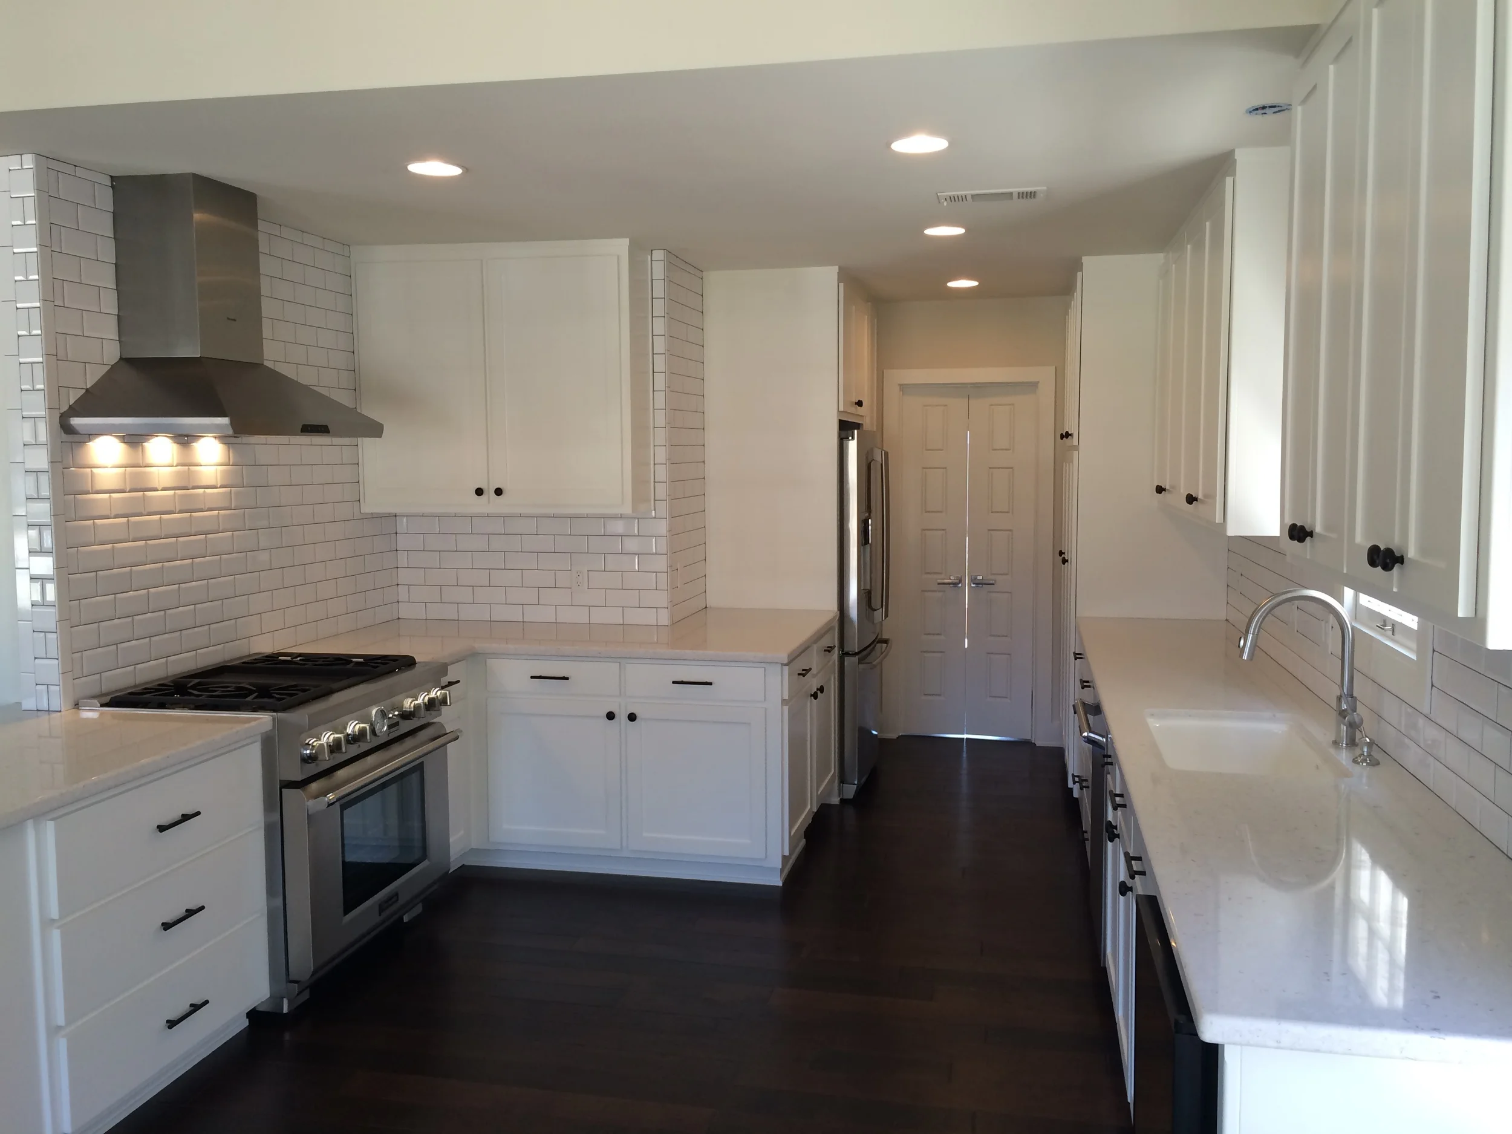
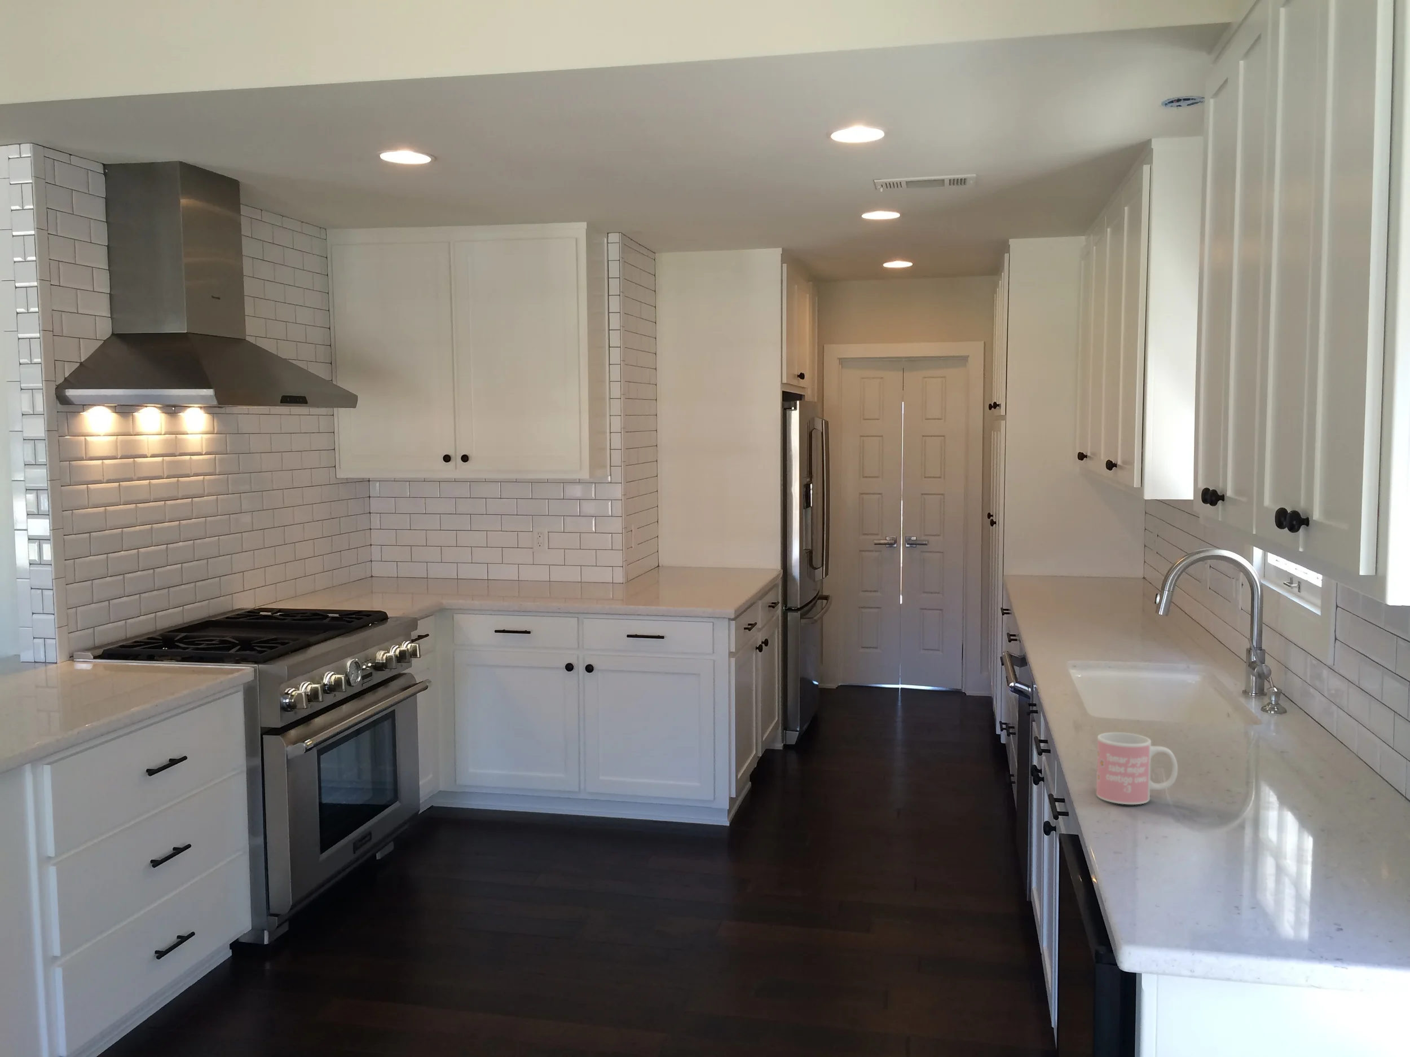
+ mug (1132, 768)
